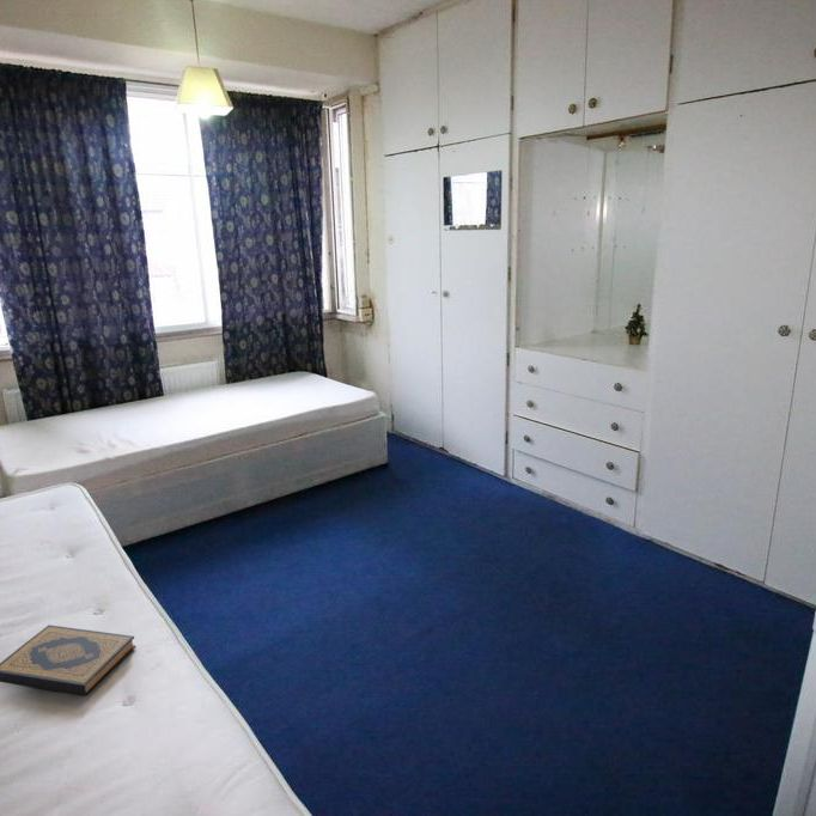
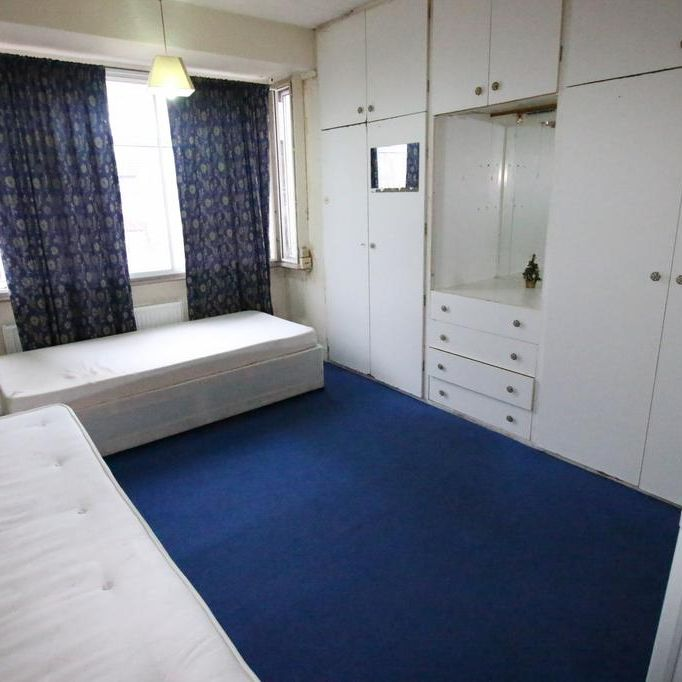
- hardback book (66, 658)
